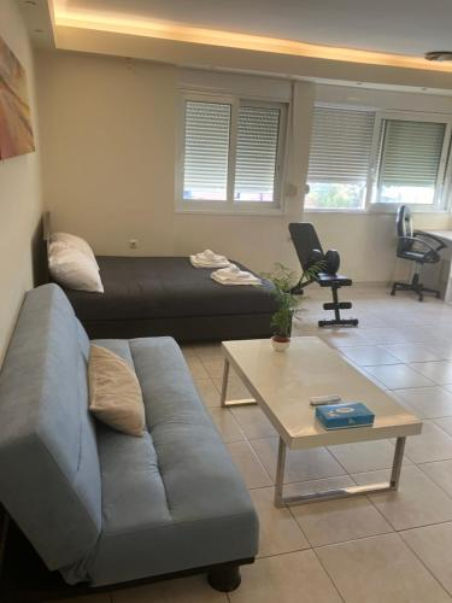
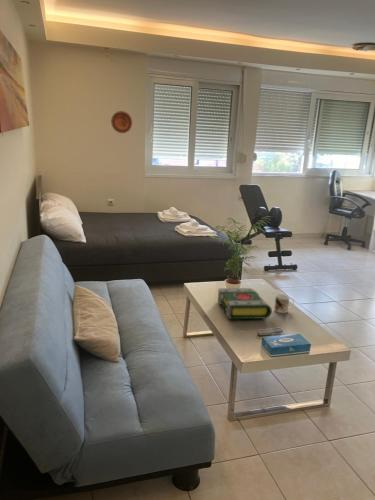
+ book (243, 302)
+ mug (284, 303)
+ decorative plate (121, 122)
